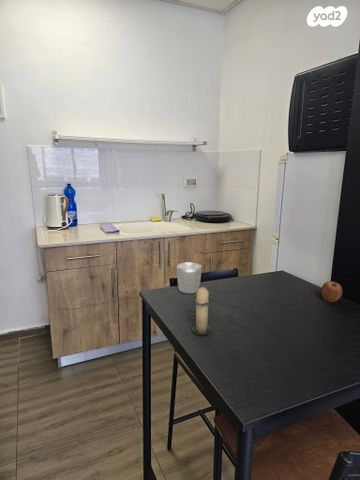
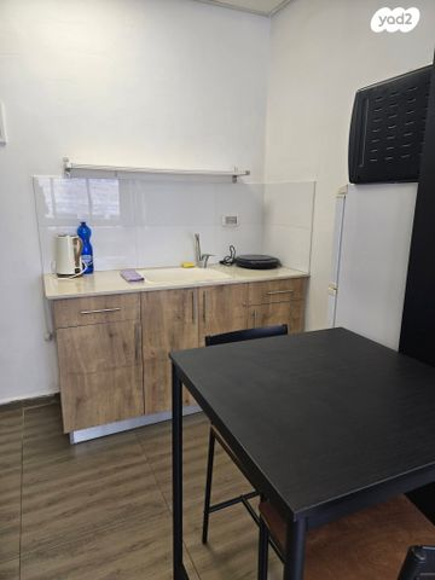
- candle (202, 308)
- mug (189, 277)
- fruit (331, 290)
